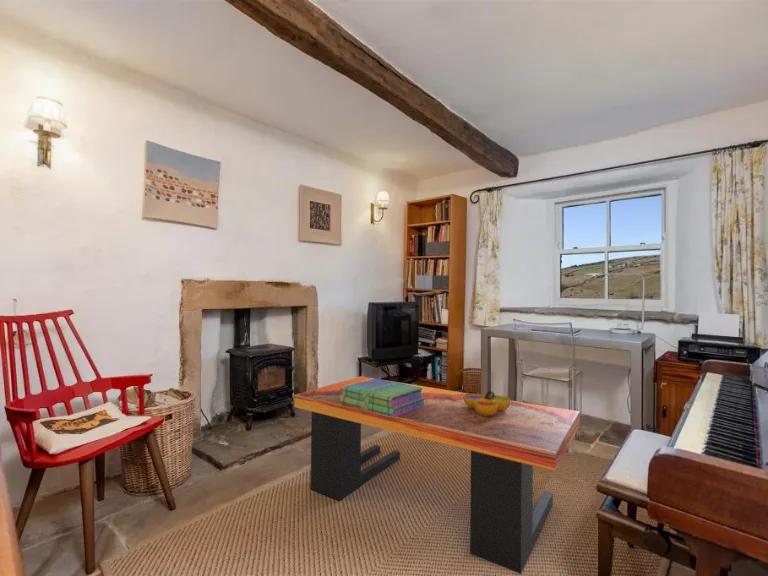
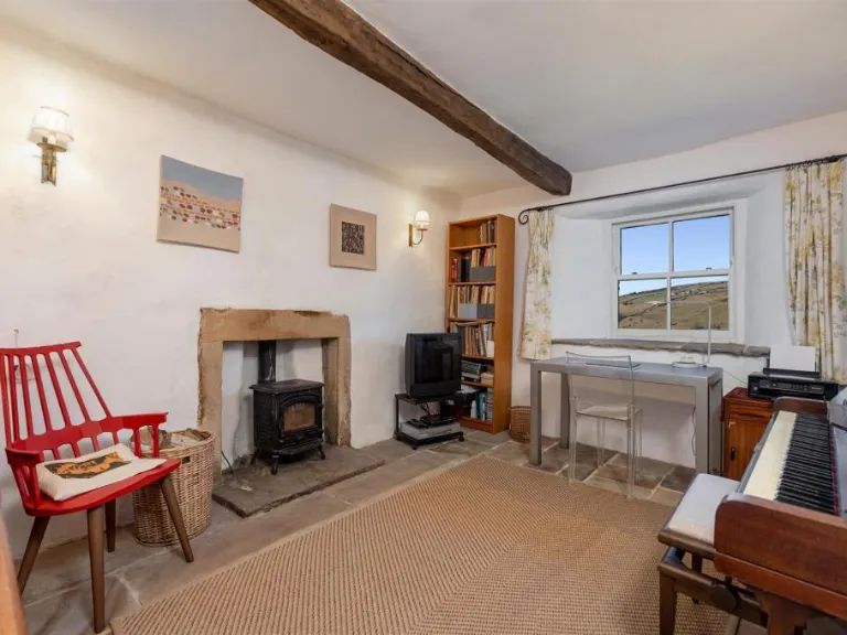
- stack of books (382, 395)
- coffee table (430, 440)
- decorative bowl (486, 401)
